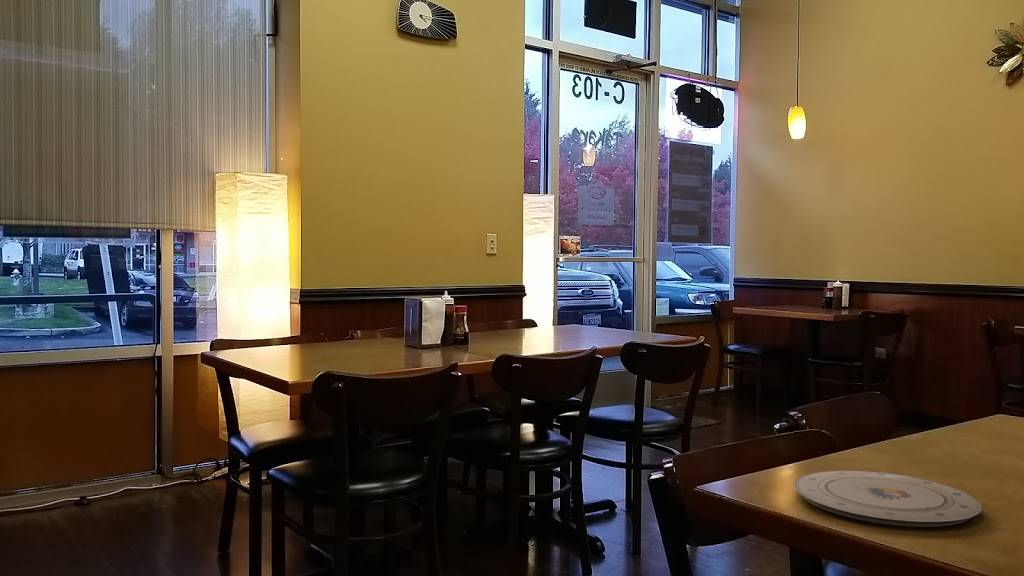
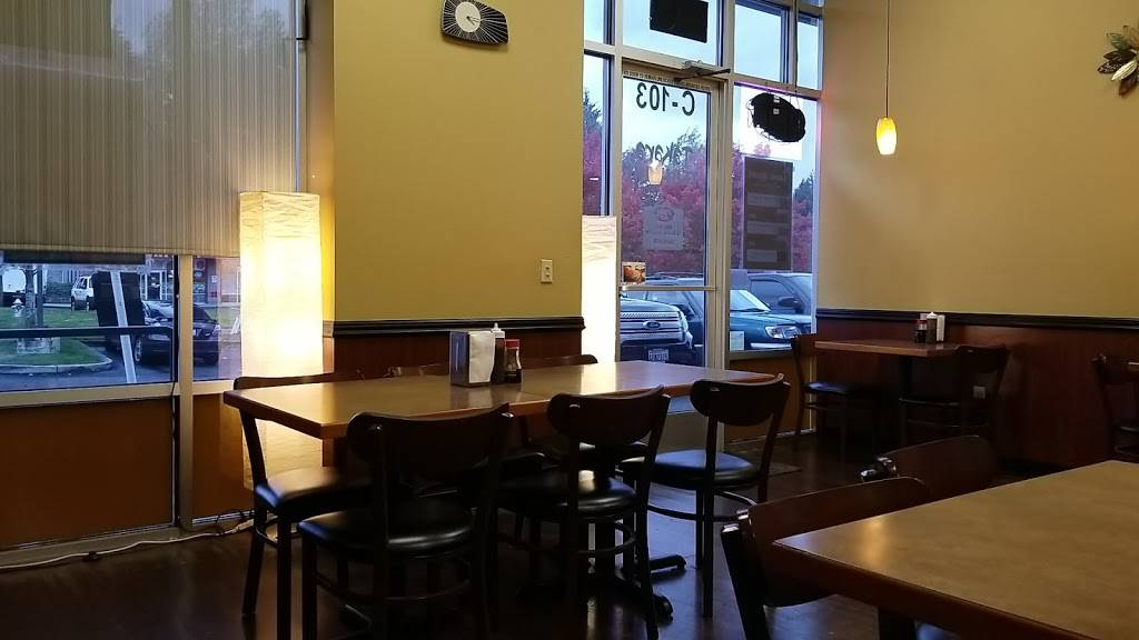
- plate (883, 497)
